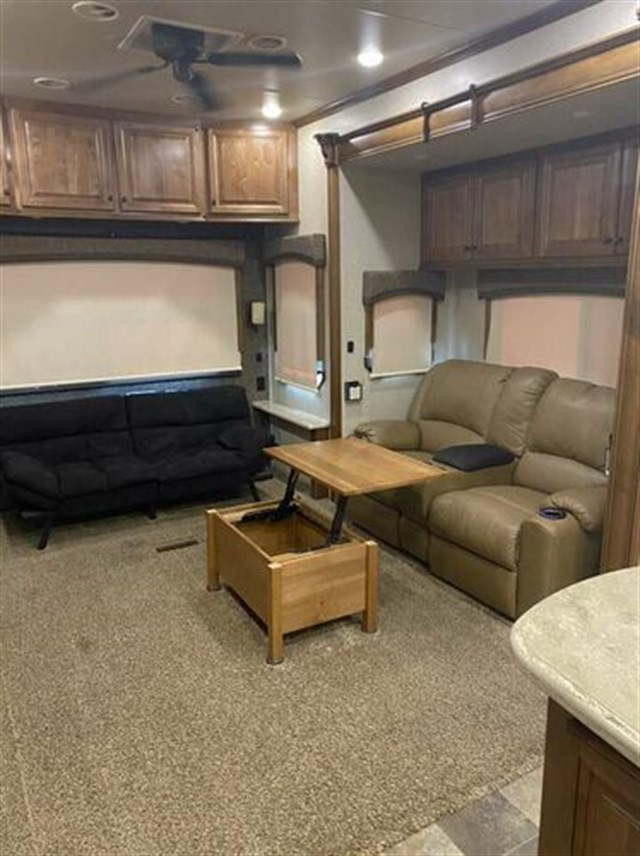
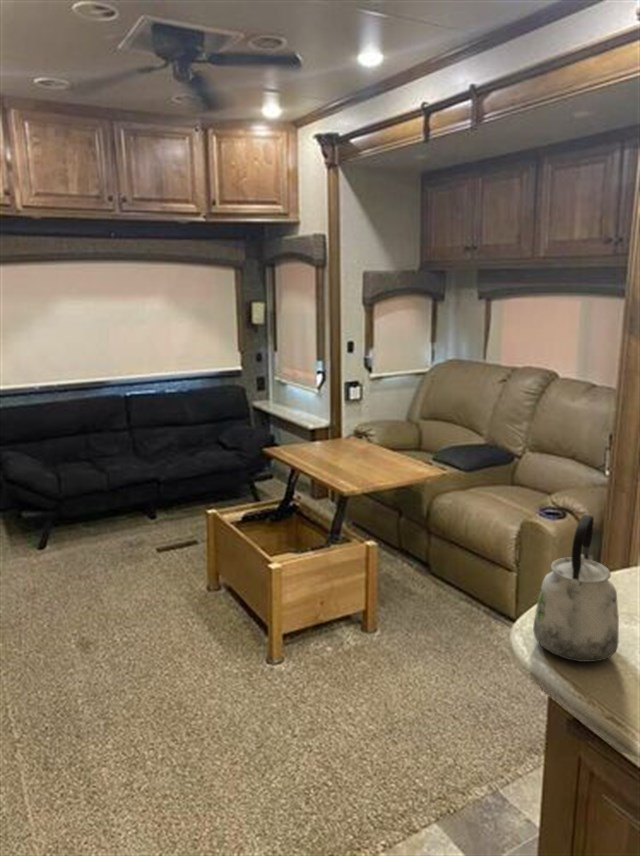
+ kettle (581, 578)
